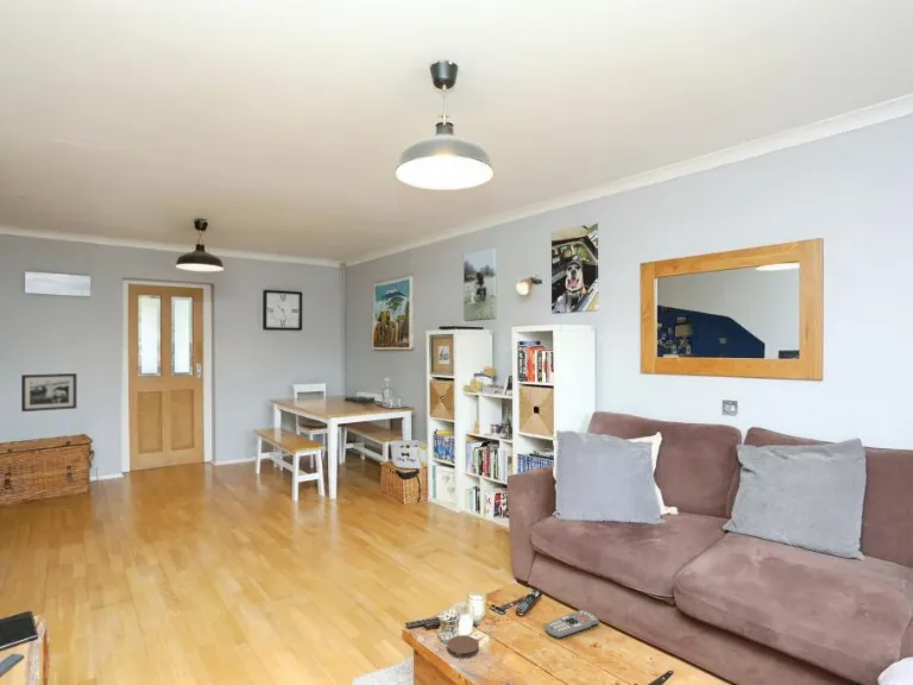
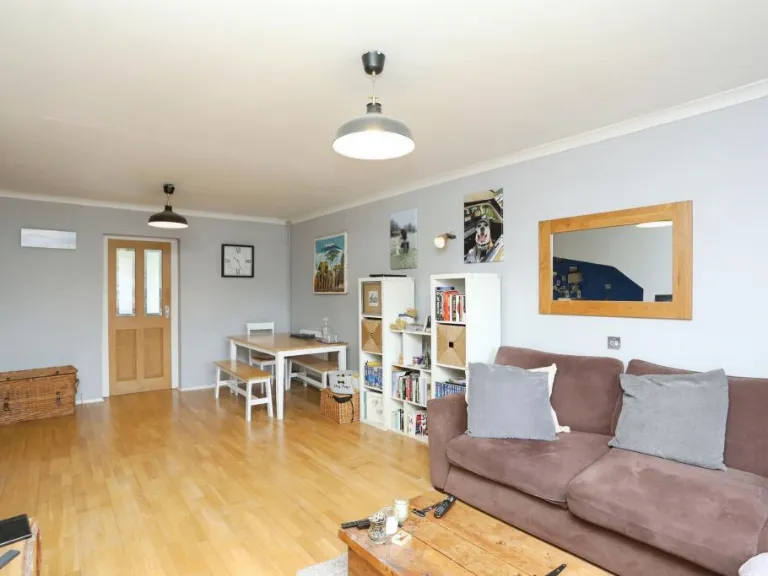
- picture frame (49, 391)
- remote control (571, 624)
- coaster (462, 646)
